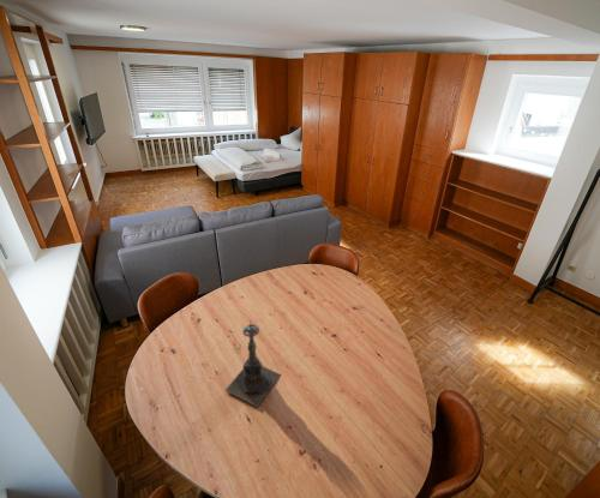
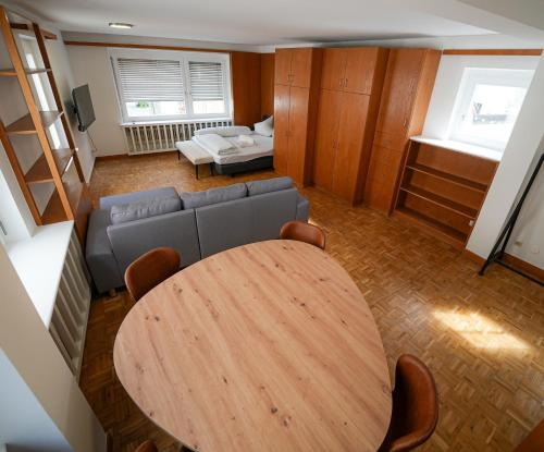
- candle holder (251, 352)
